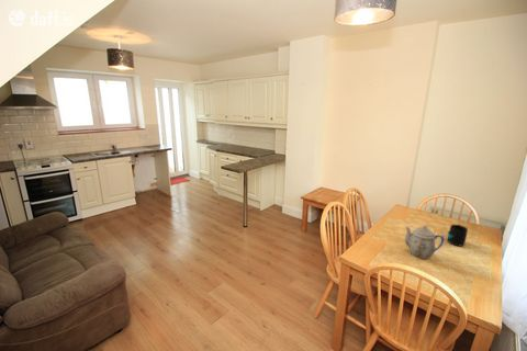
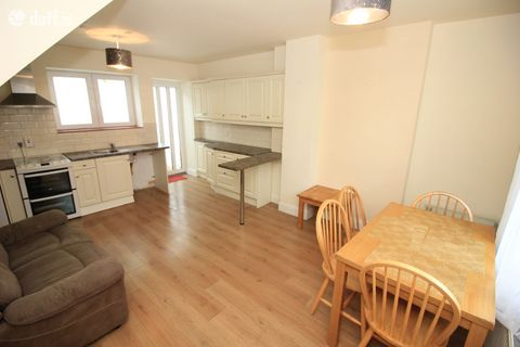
- mug (457, 234)
- teapot (422, 239)
